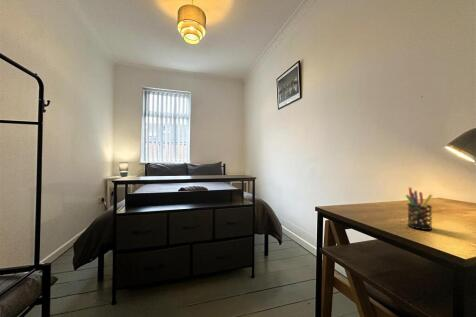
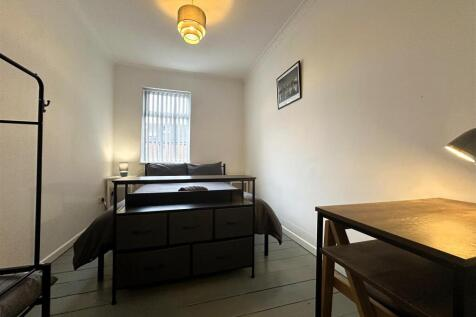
- pen holder (416, 207)
